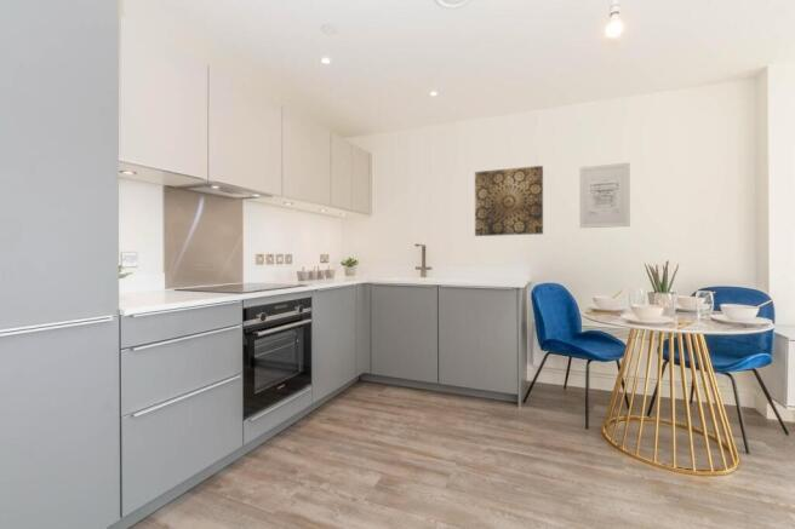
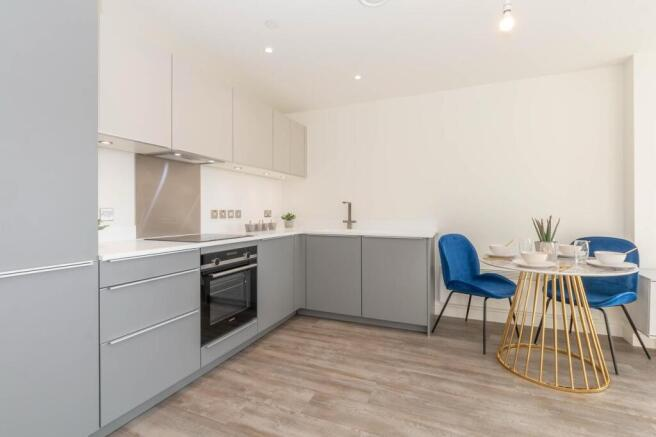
- wall art (604, 196)
- wall art (508, 202)
